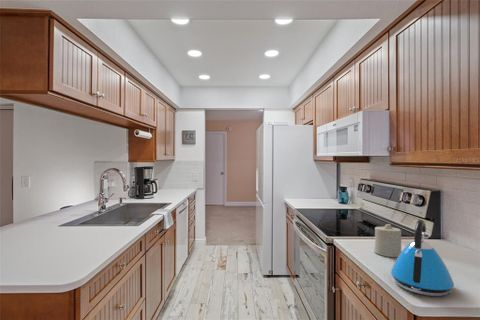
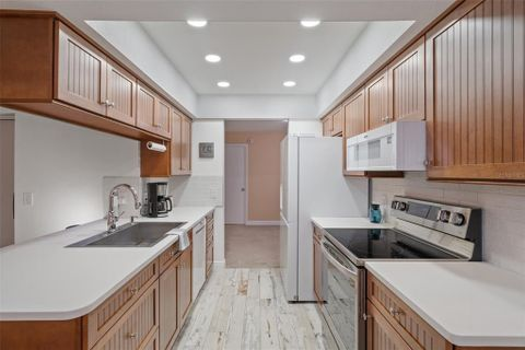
- candle (387, 238)
- kettle (420, 252)
